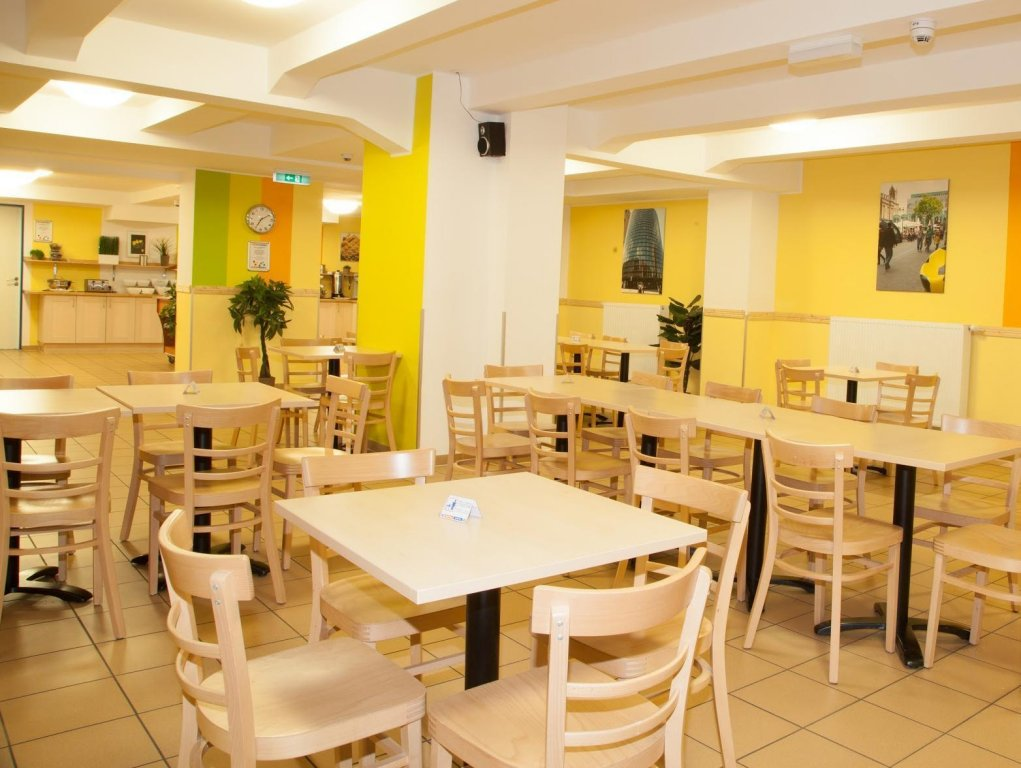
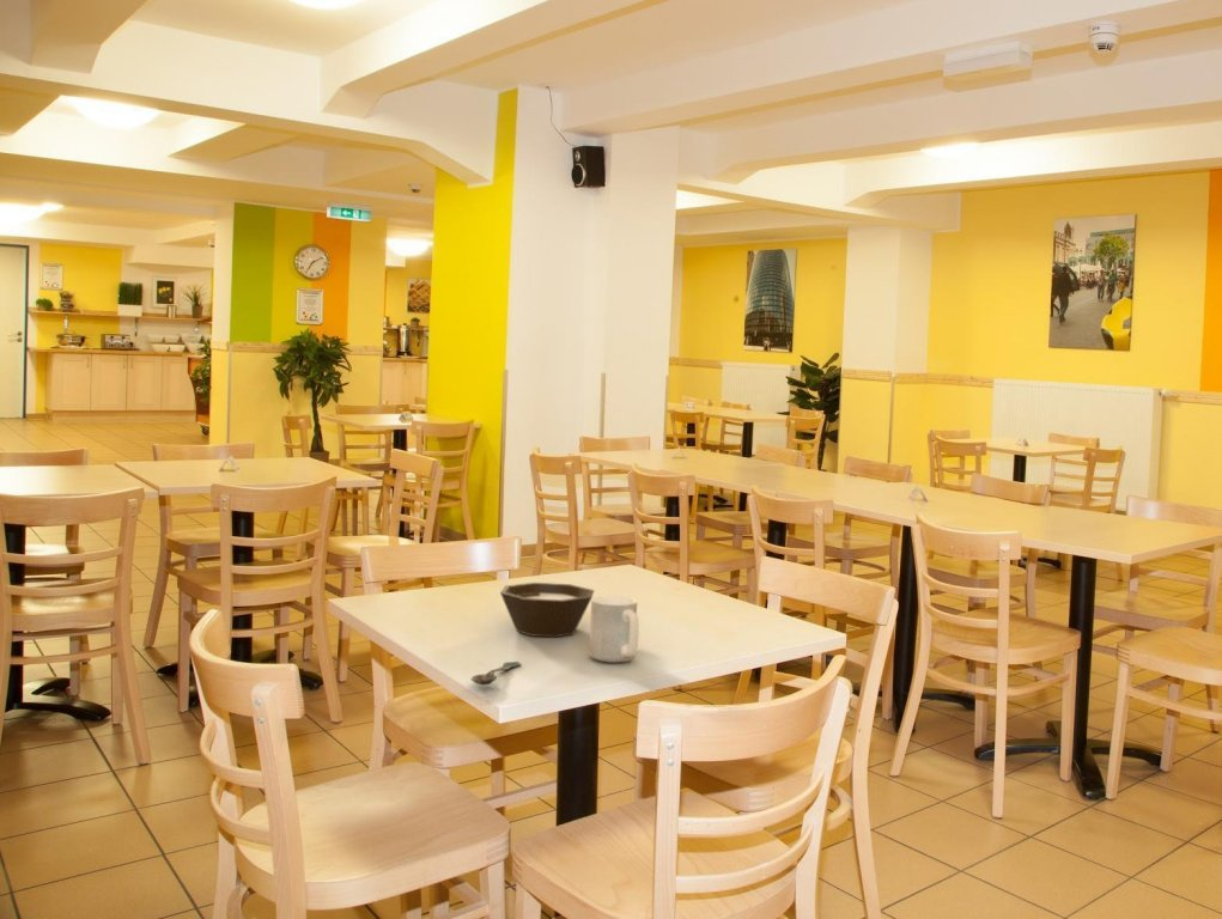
+ mug (618, 629)
+ spoon (497, 670)
+ bowl (547, 610)
